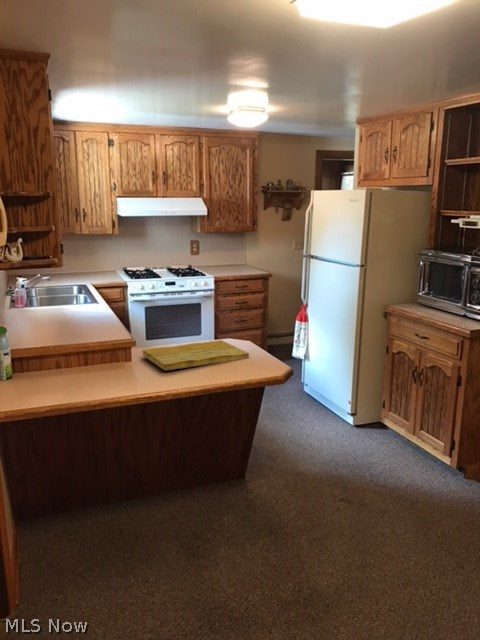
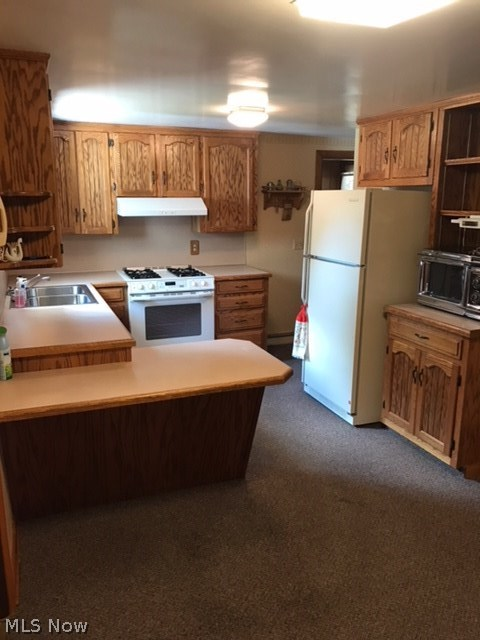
- cutting board (195, 353)
